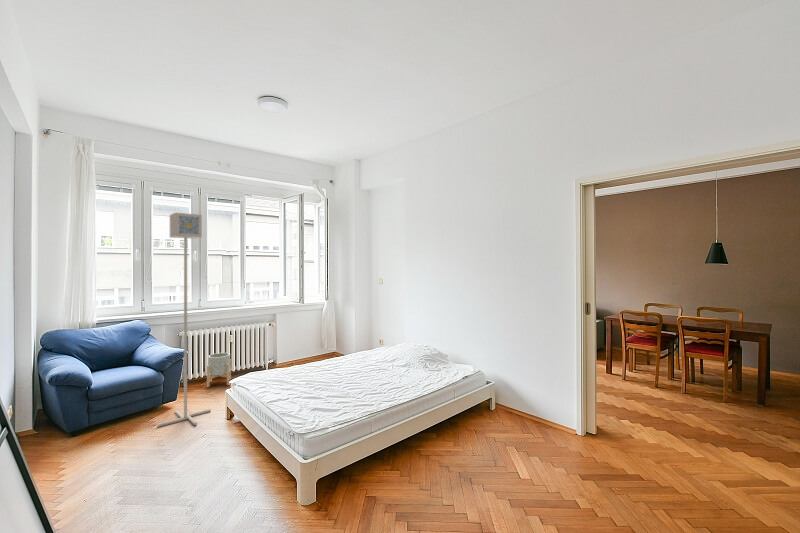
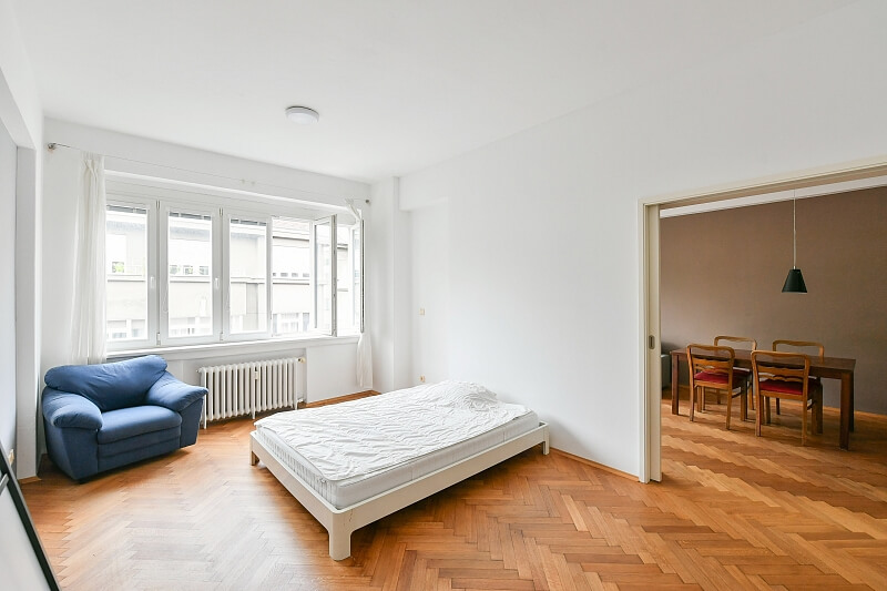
- planter (219, 369)
- floor lamp (185, 316)
